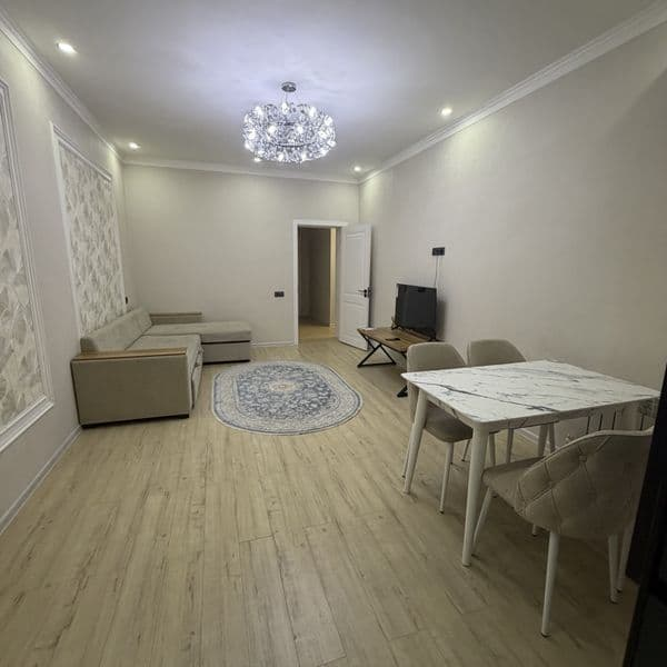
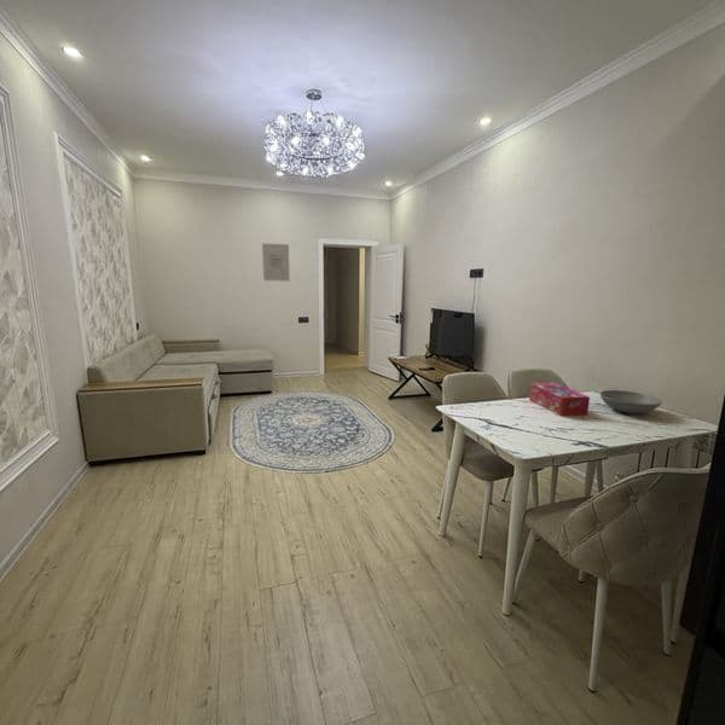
+ tissue box (557, 398)
+ bowl (628, 404)
+ wall art (276, 262)
